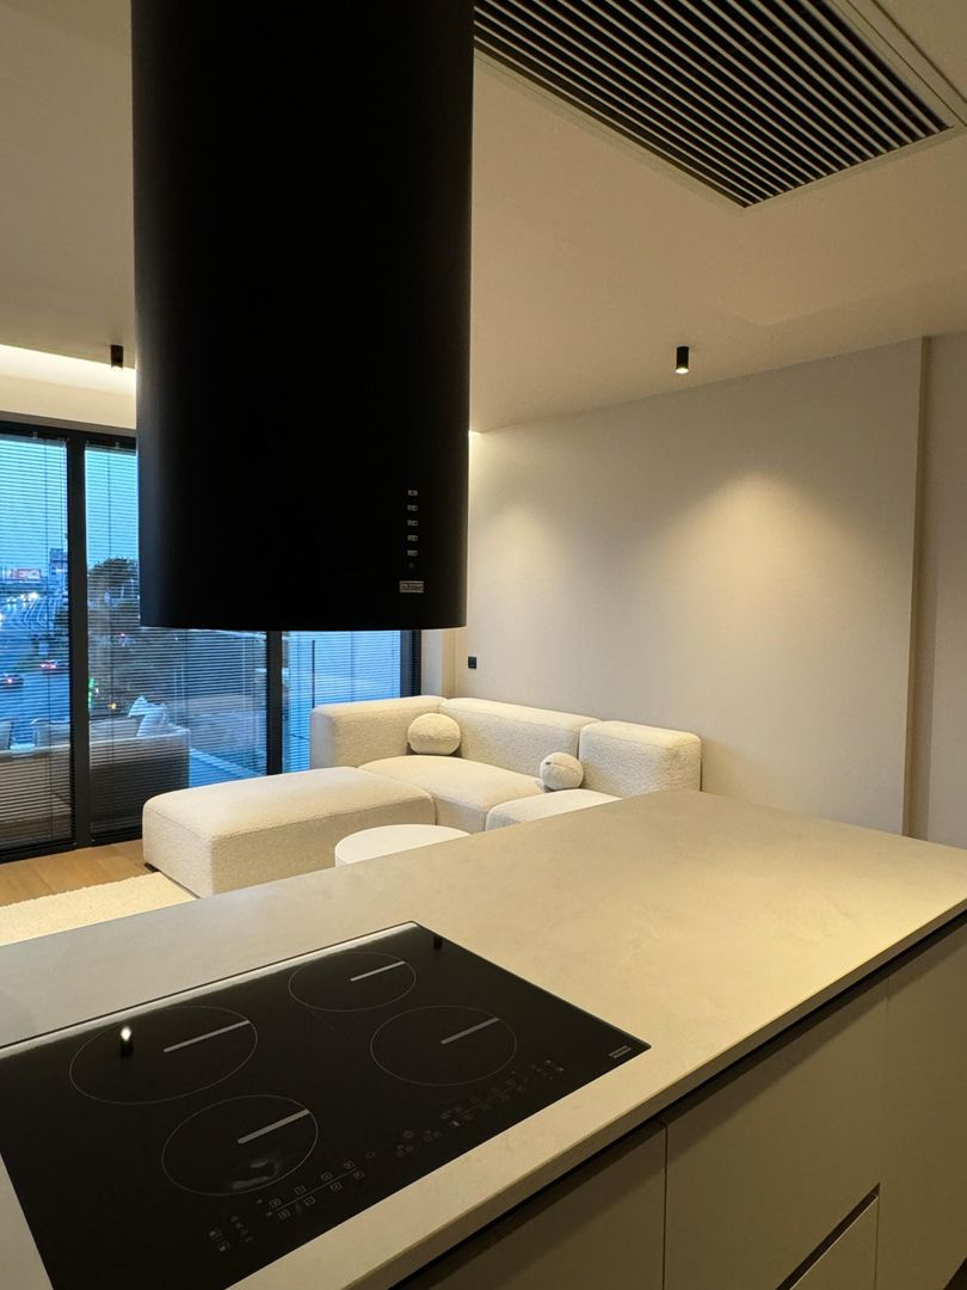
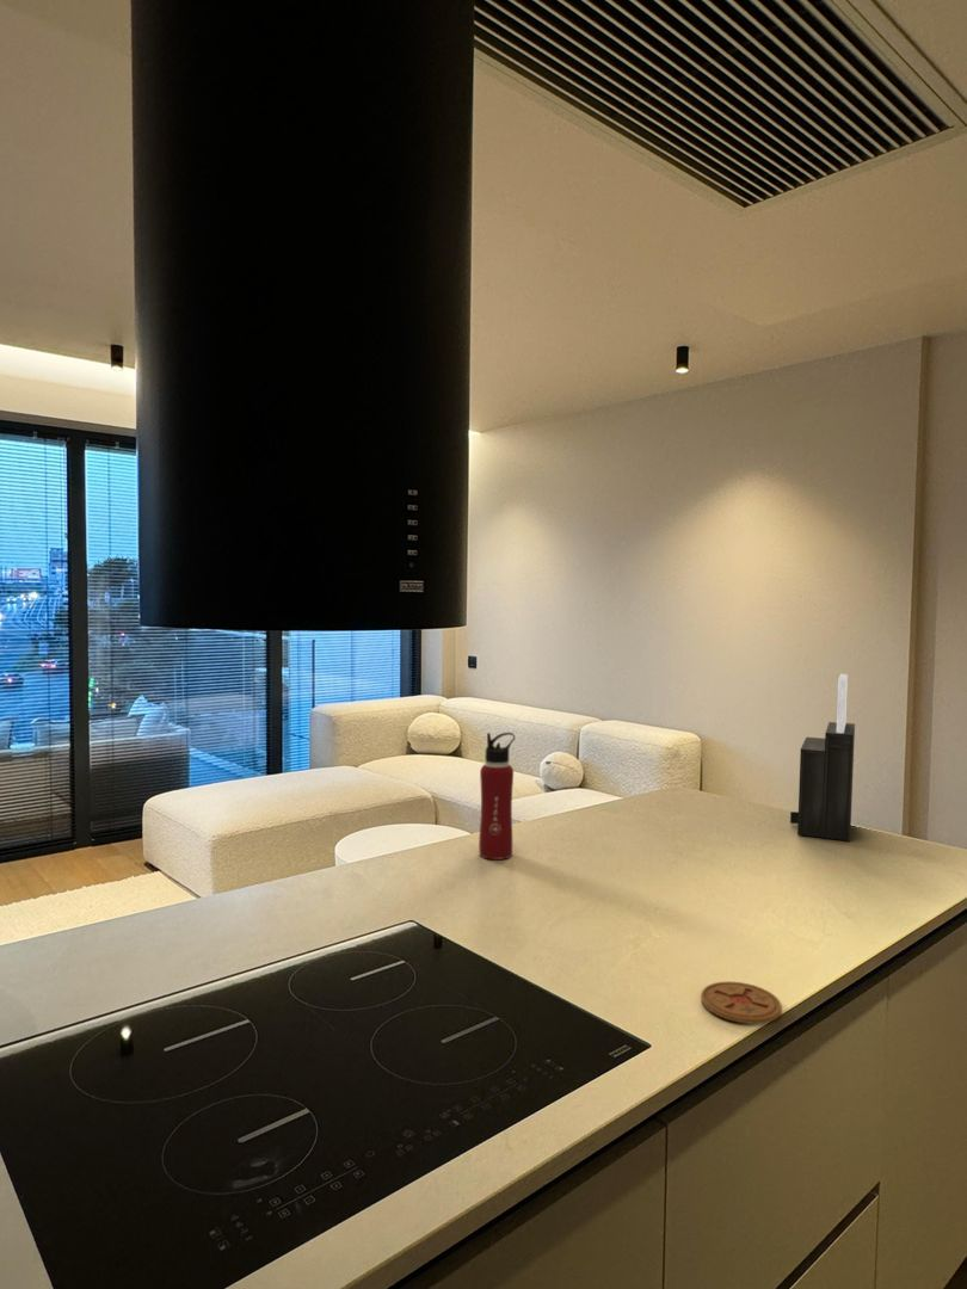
+ knife block (821, 752)
+ coaster (740, 1001)
+ water bottle (497, 794)
